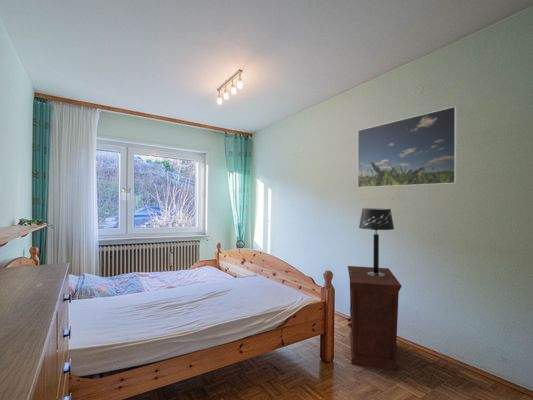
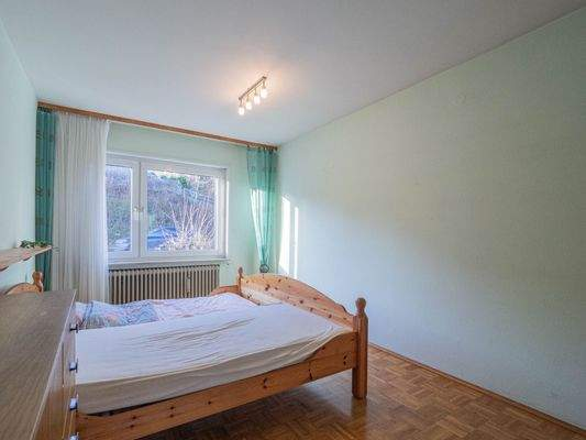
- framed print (400, 153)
- table lamp (376, 241)
- nightstand (370, 313)
